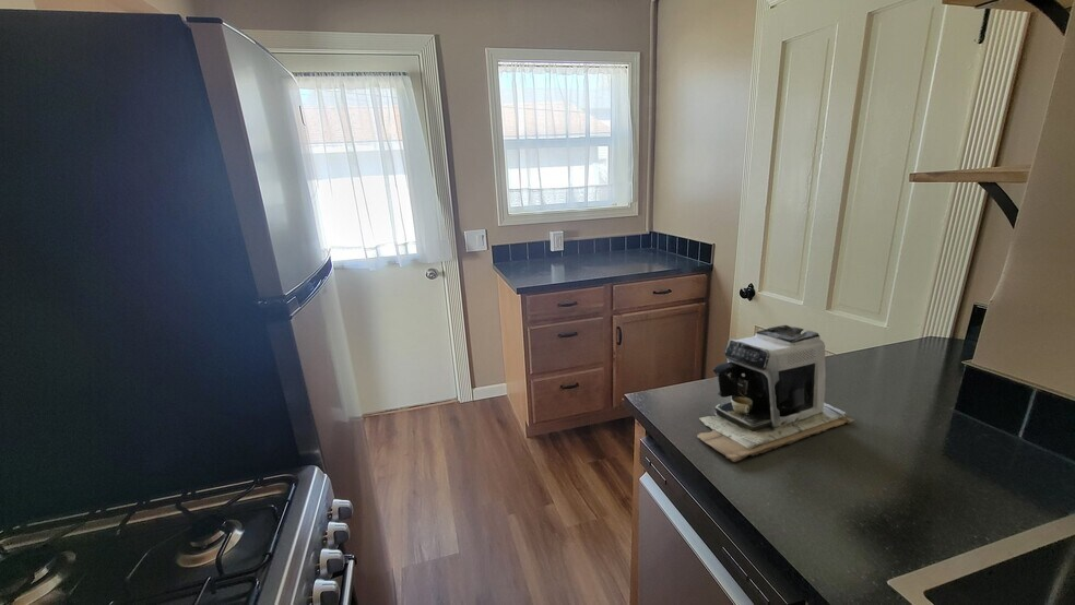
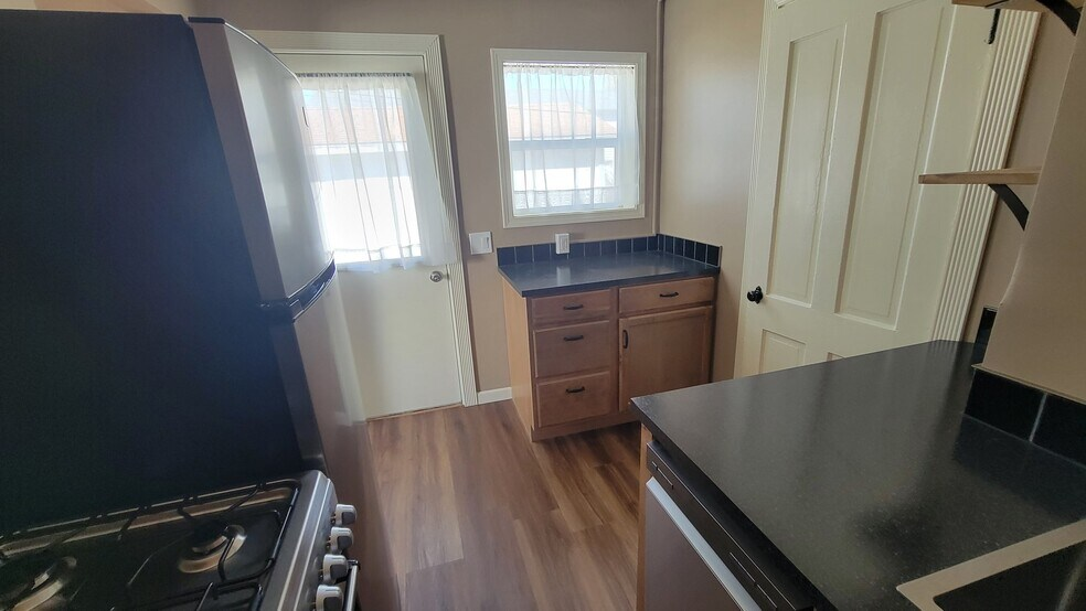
- coffee maker (779, 383)
